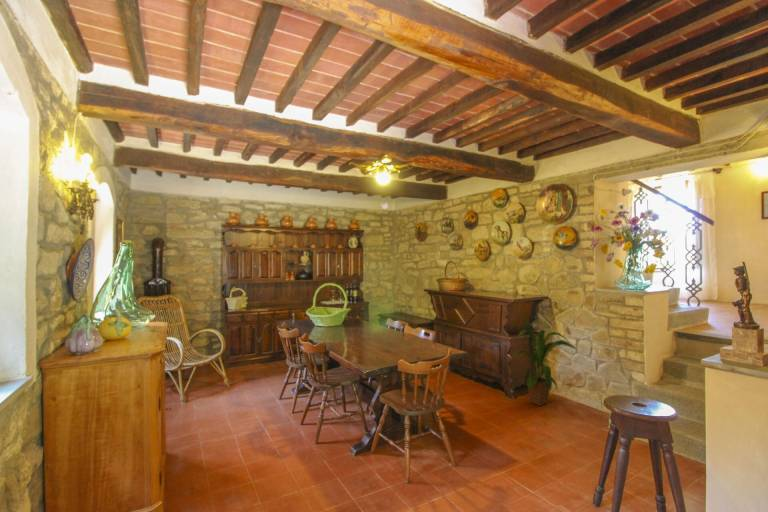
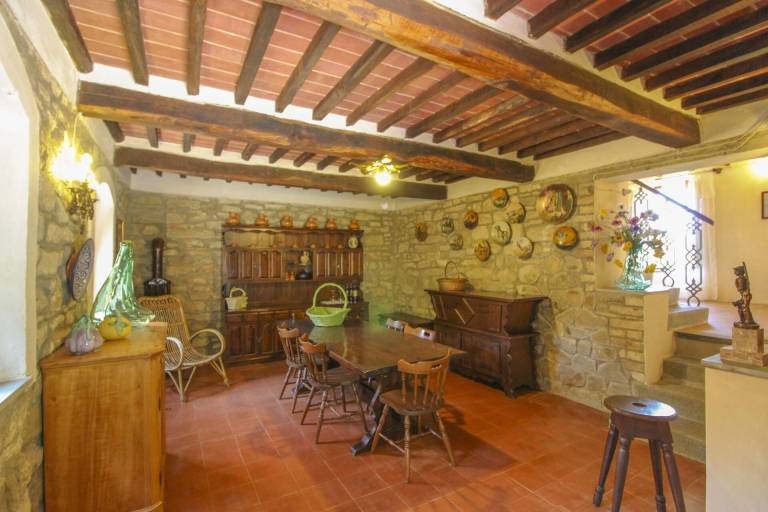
- house plant (544, 362)
